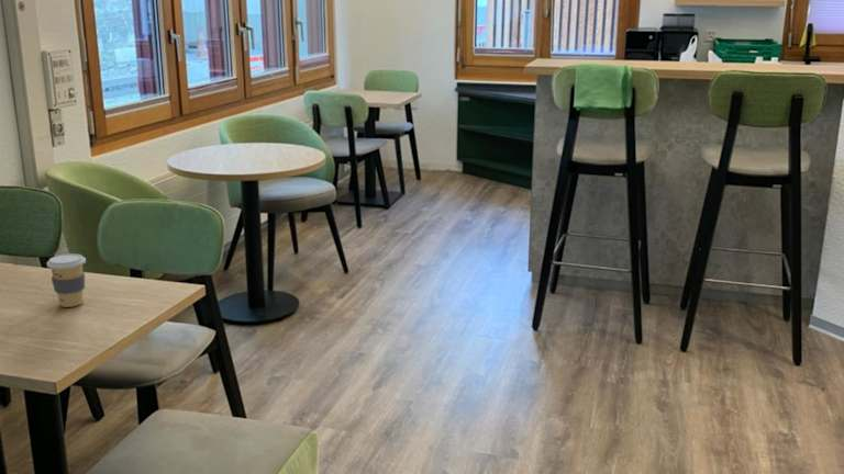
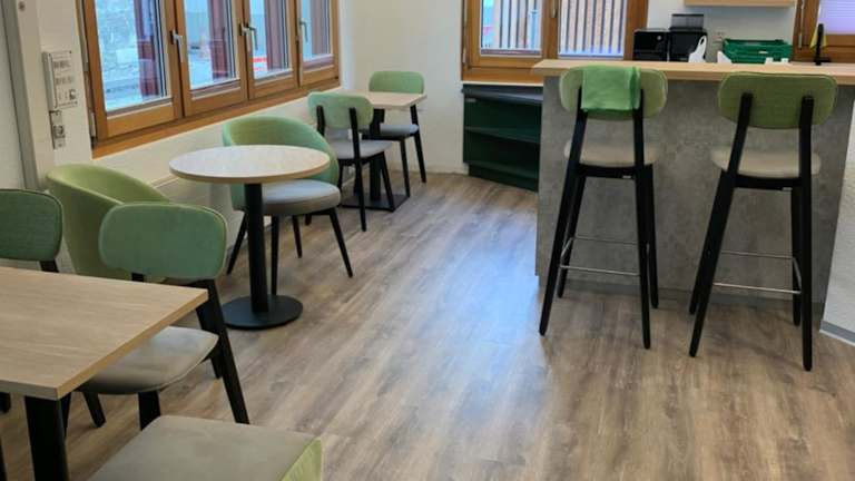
- coffee cup (68, 281)
